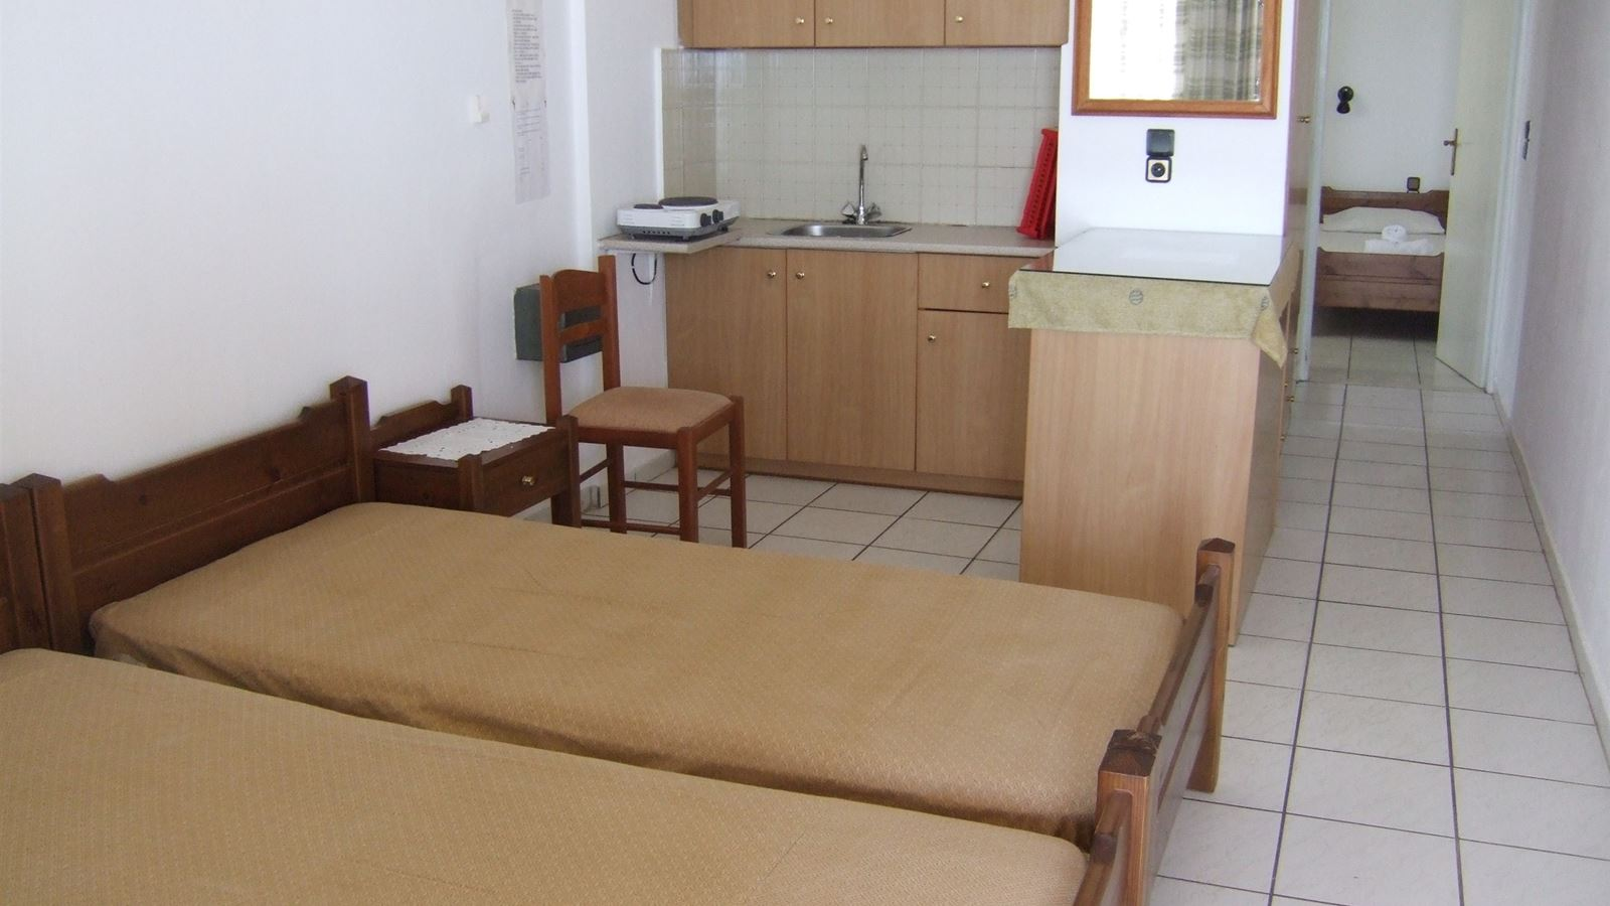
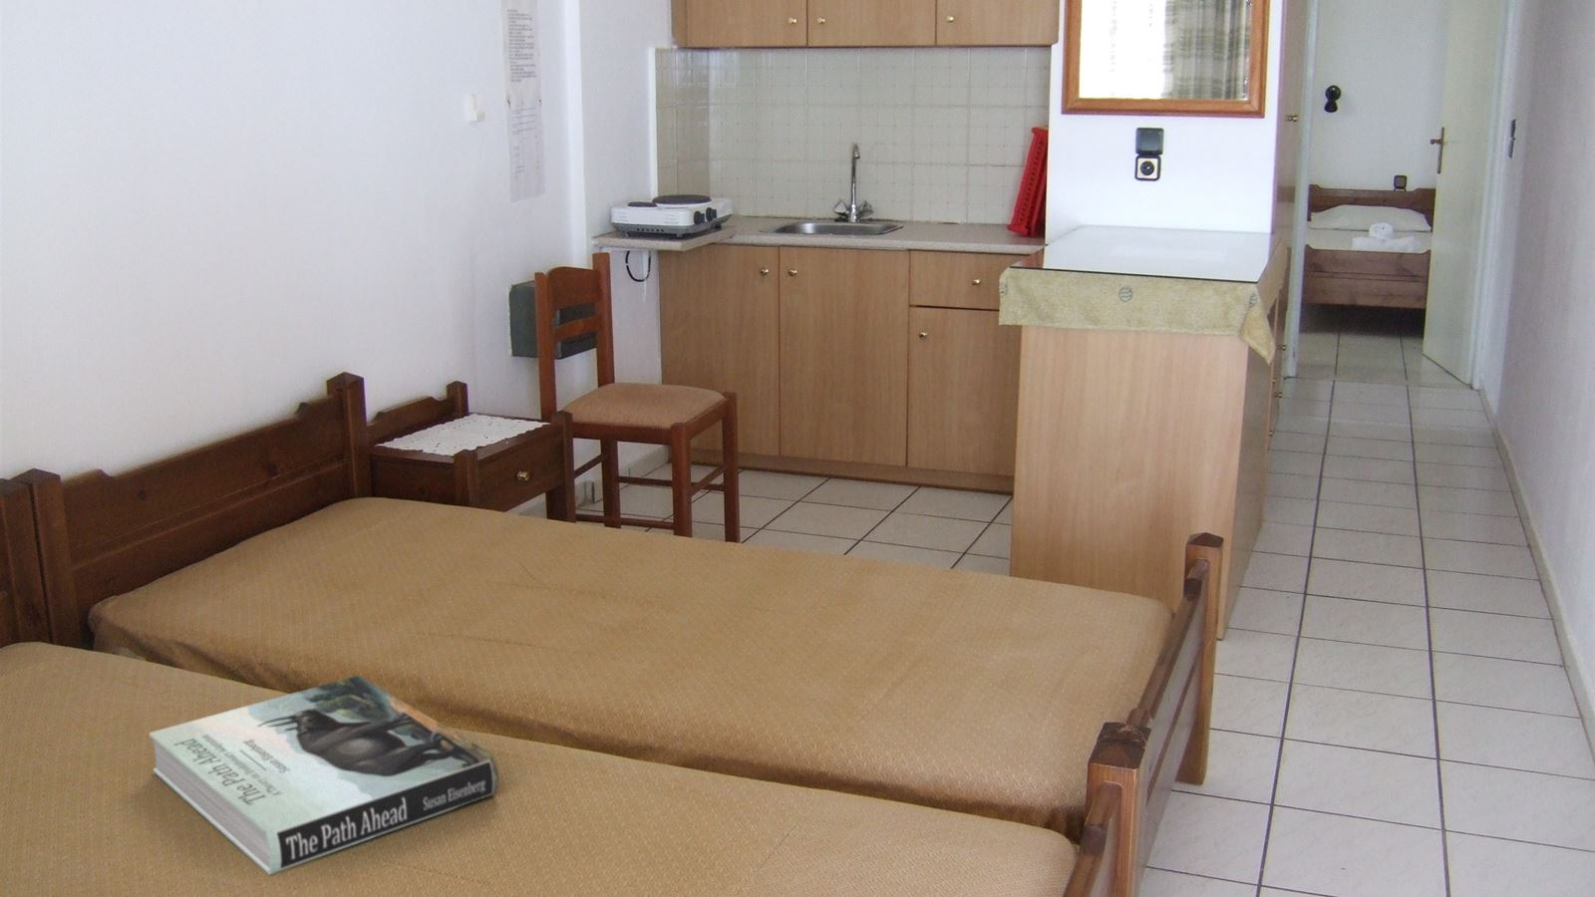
+ book (321, 764)
